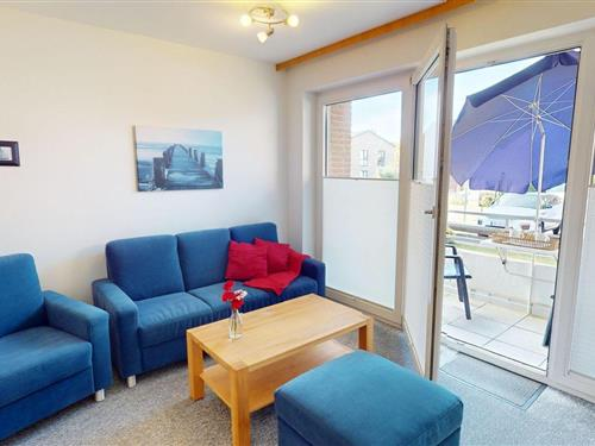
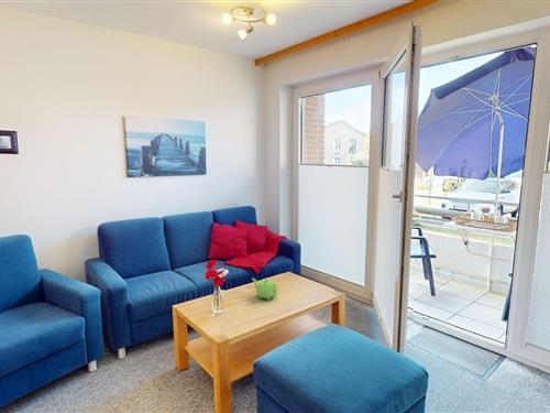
+ teapot (263, 289)
